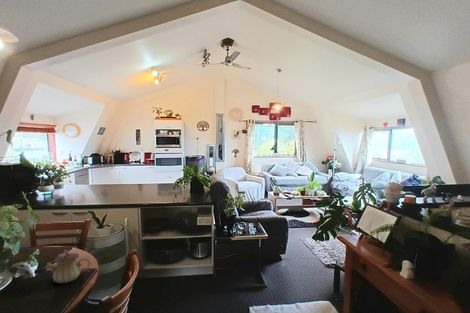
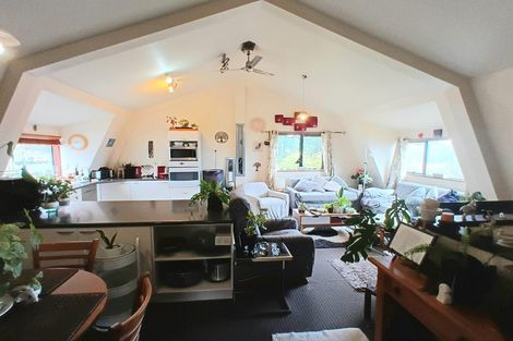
- teapot (68, 263)
